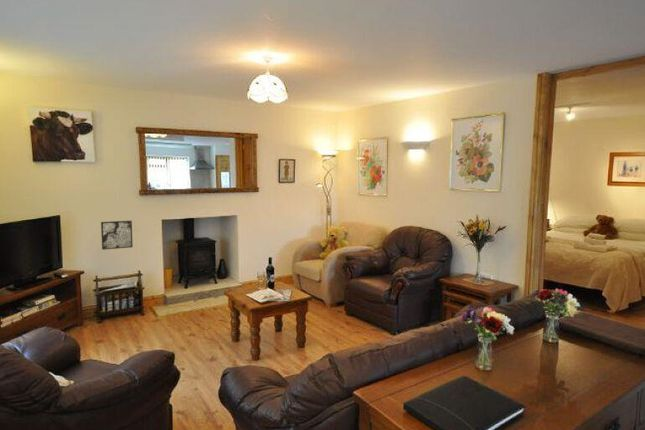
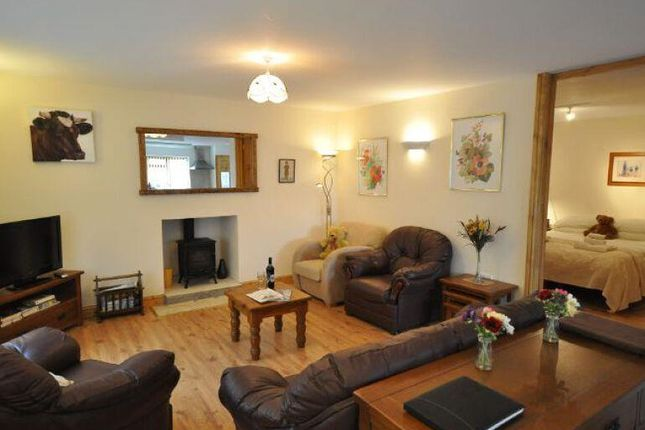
- wall art (117, 234)
